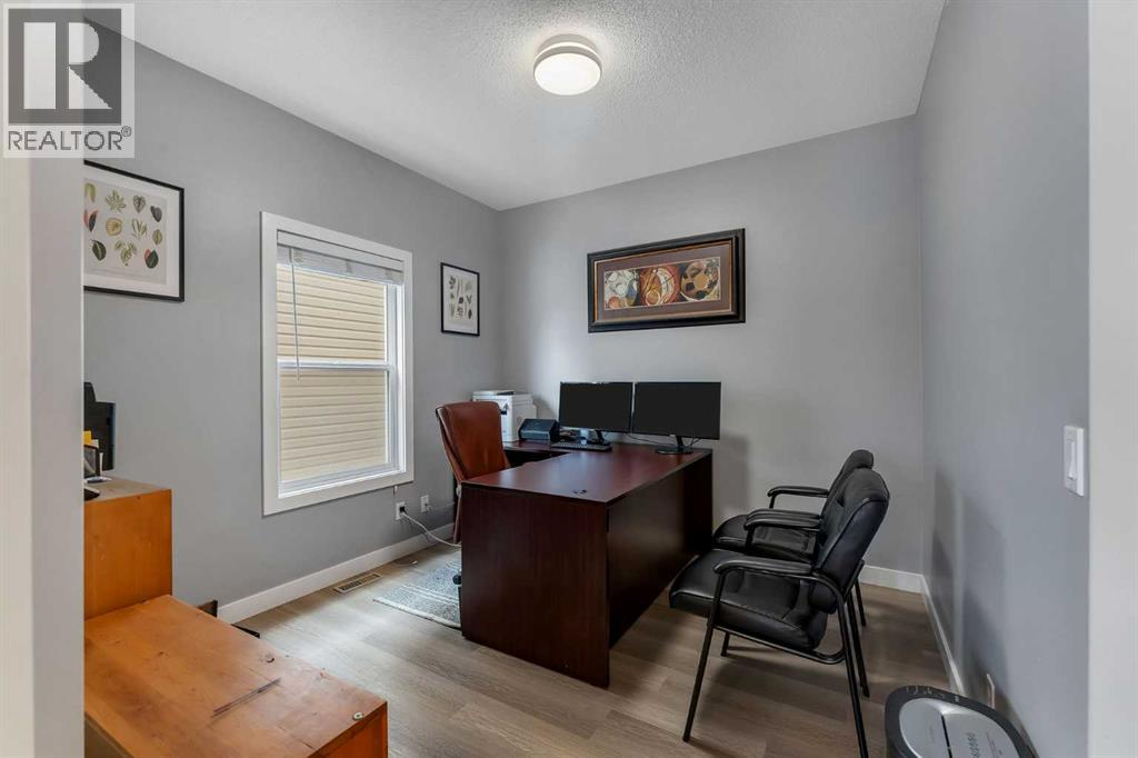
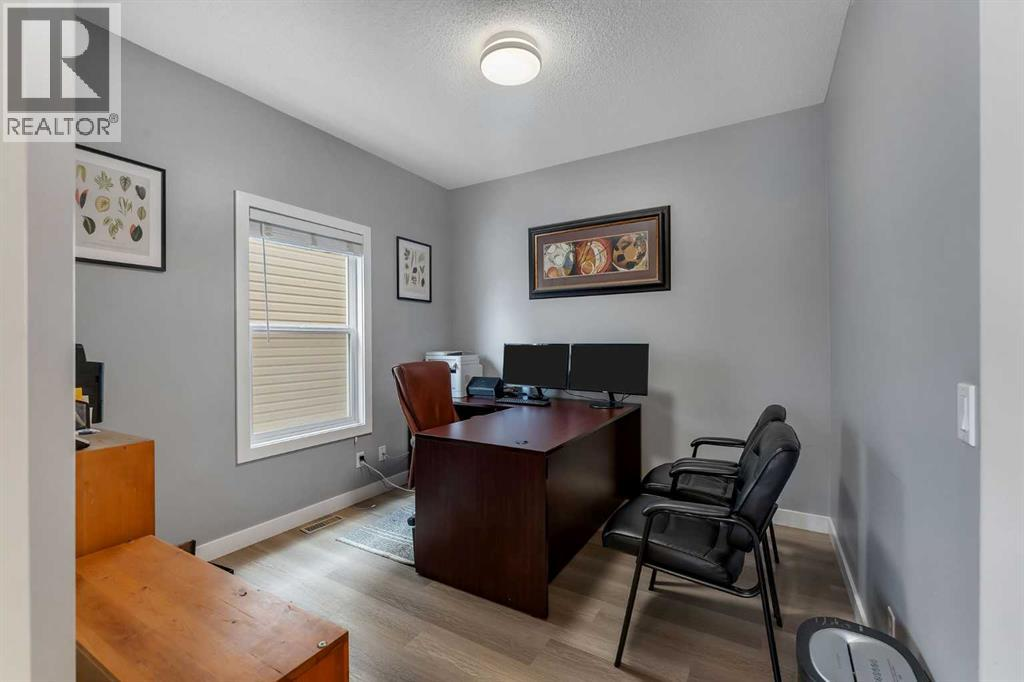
- pen (249, 694)
